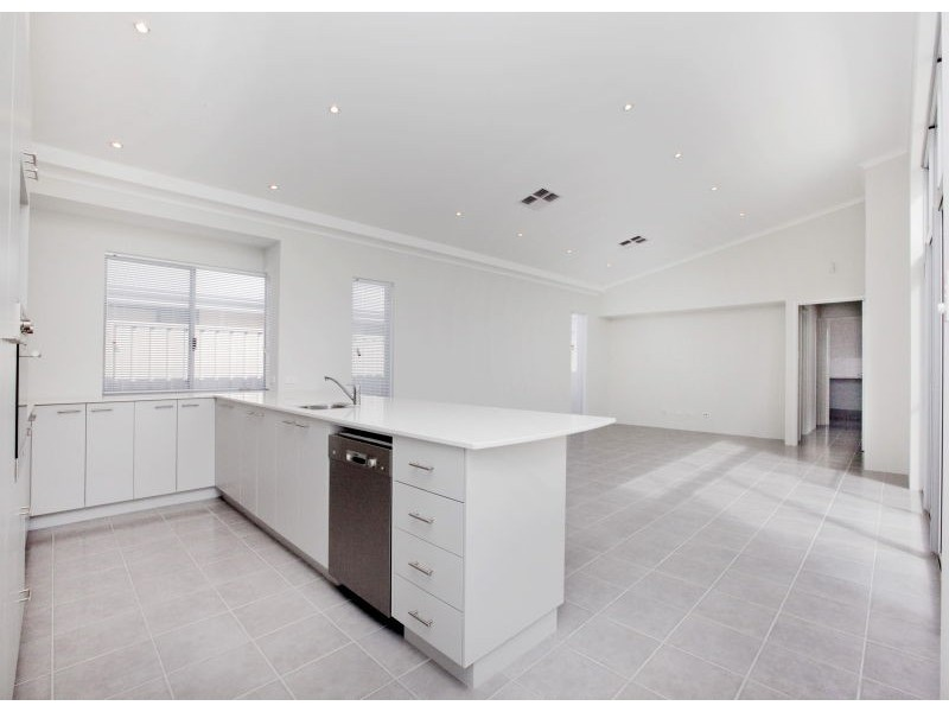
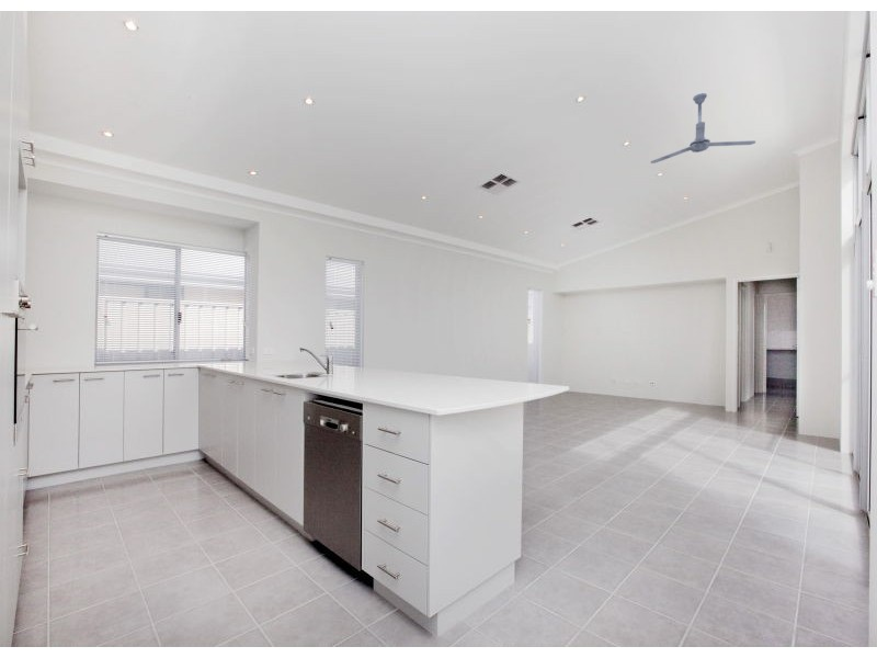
+ ceiling fan (699, 116)
